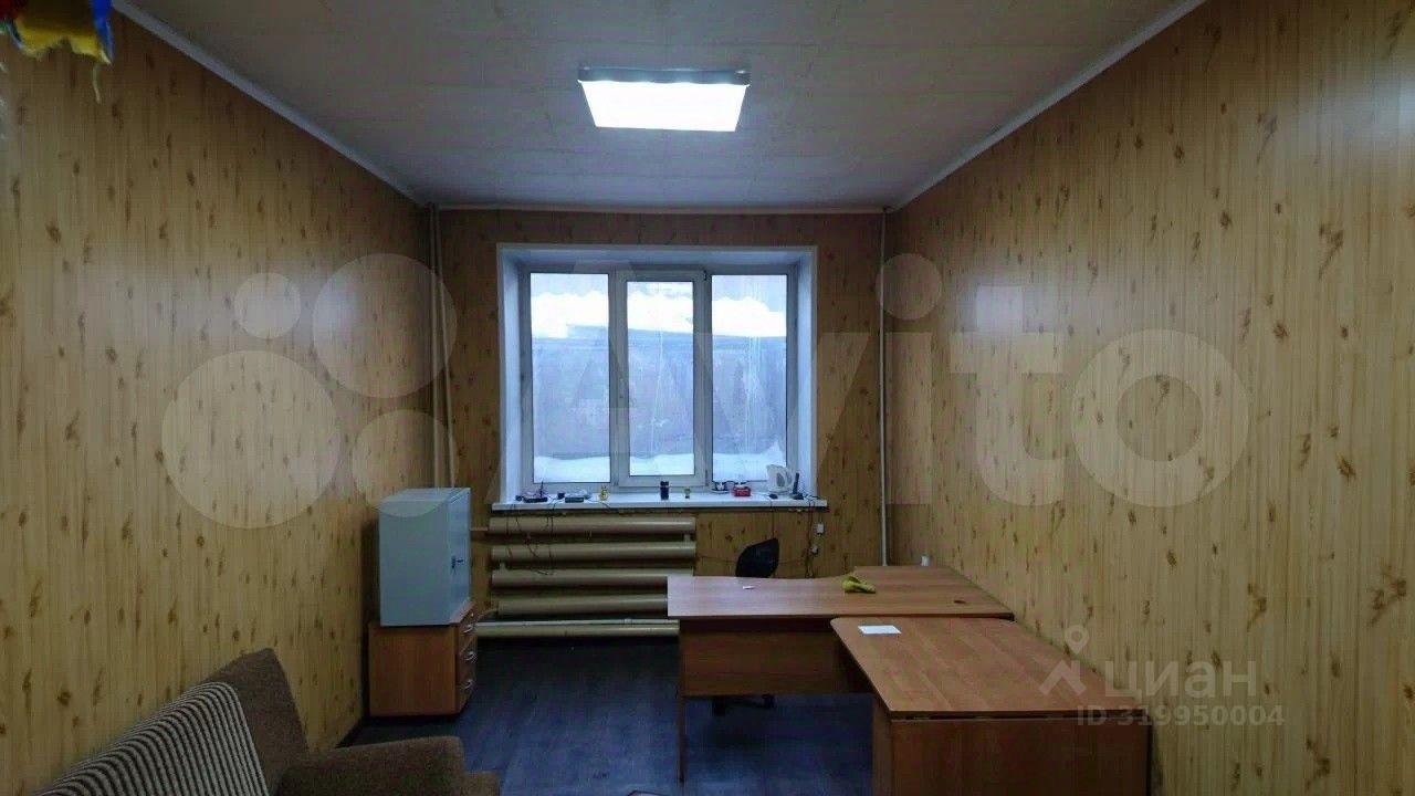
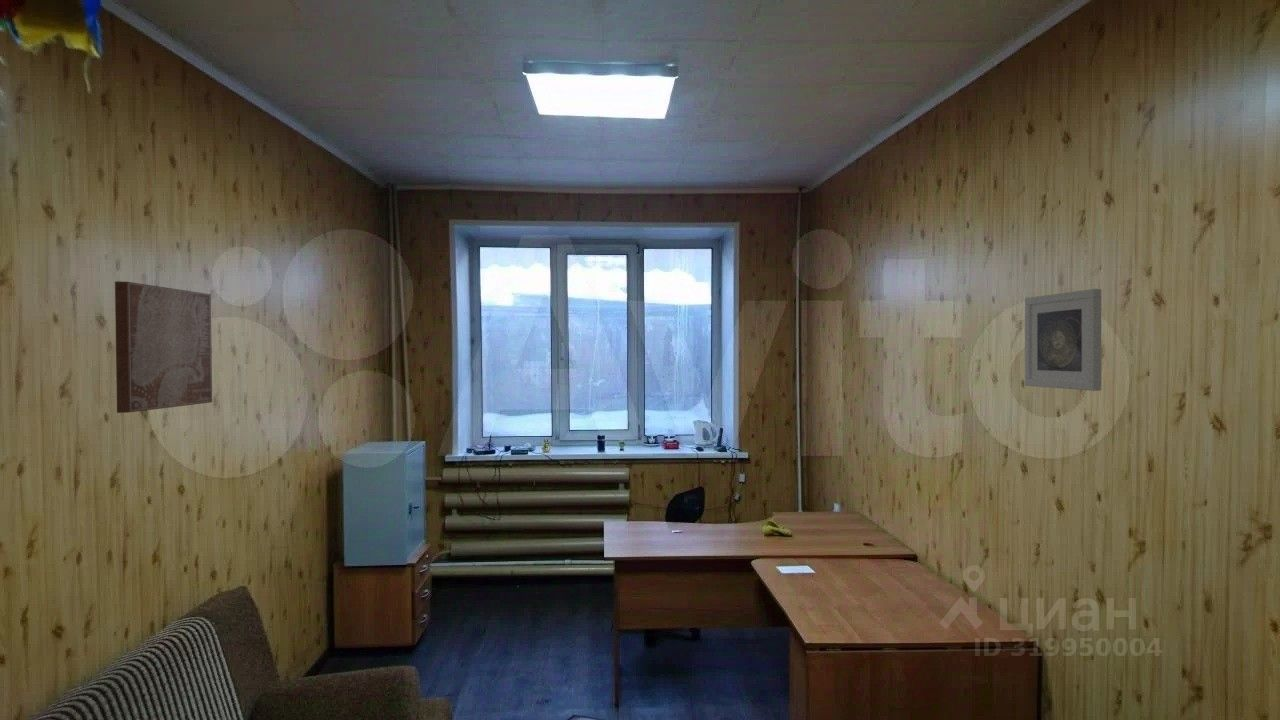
+ wall art (168, 347)
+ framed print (1060, 340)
